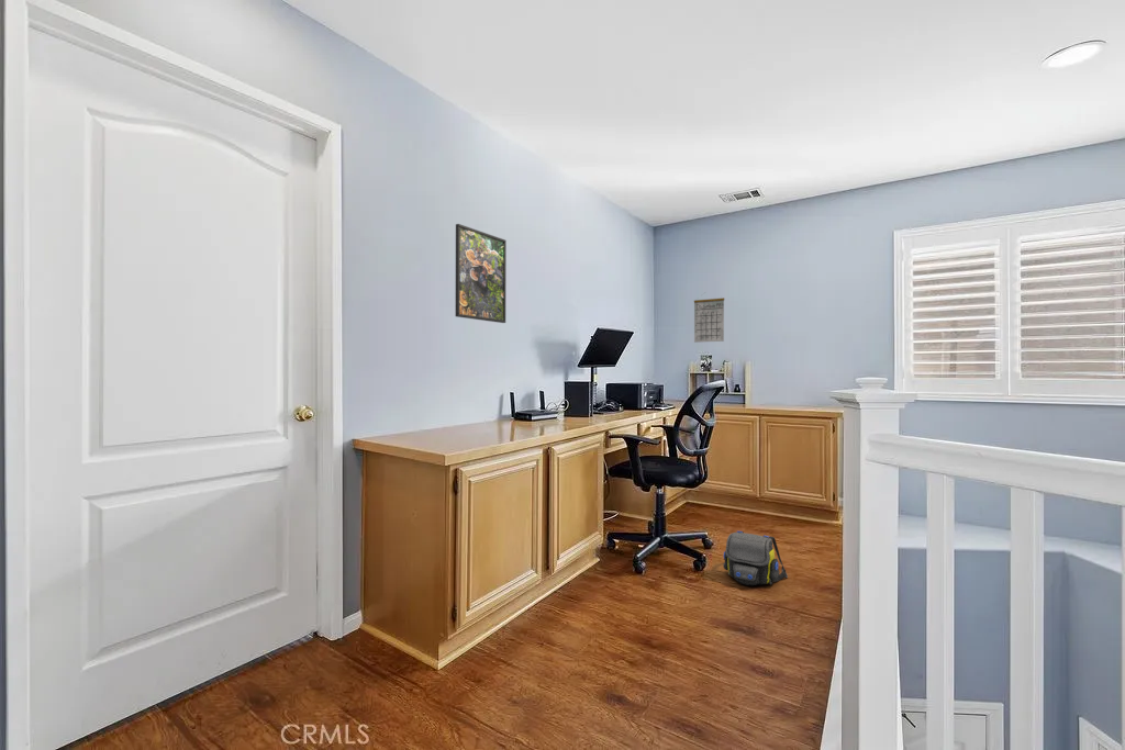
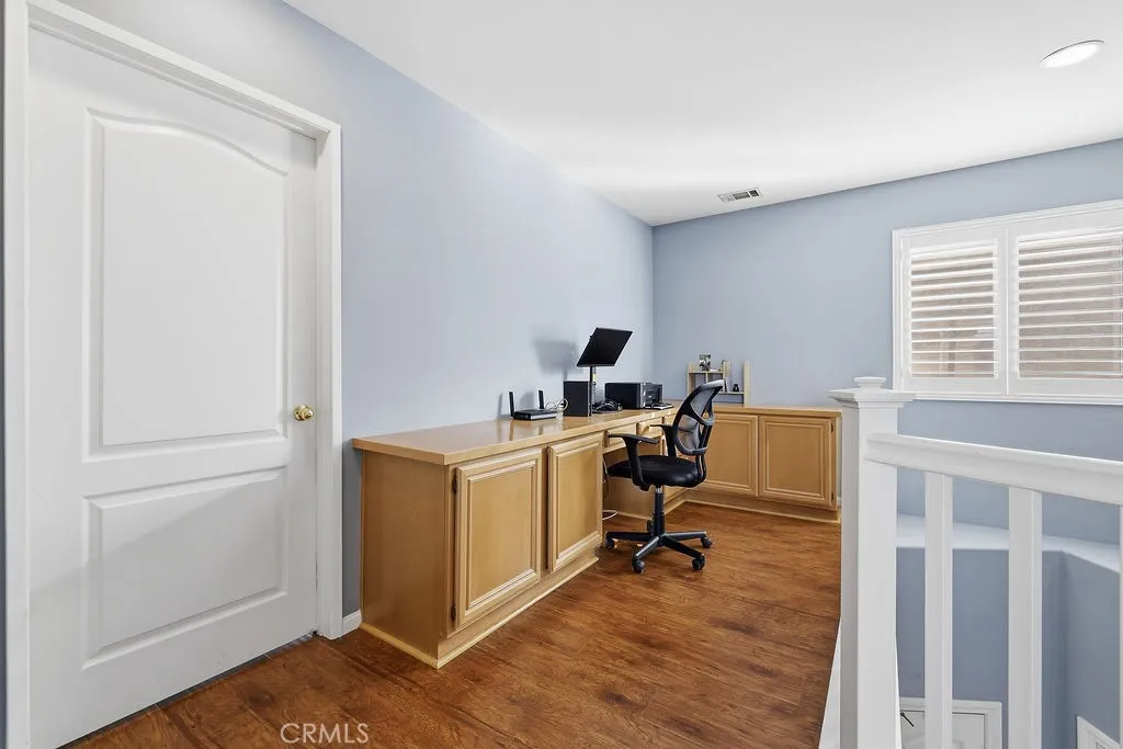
- shoulder bag (751, 555)
- calendar (709, 315)
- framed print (481, 276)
